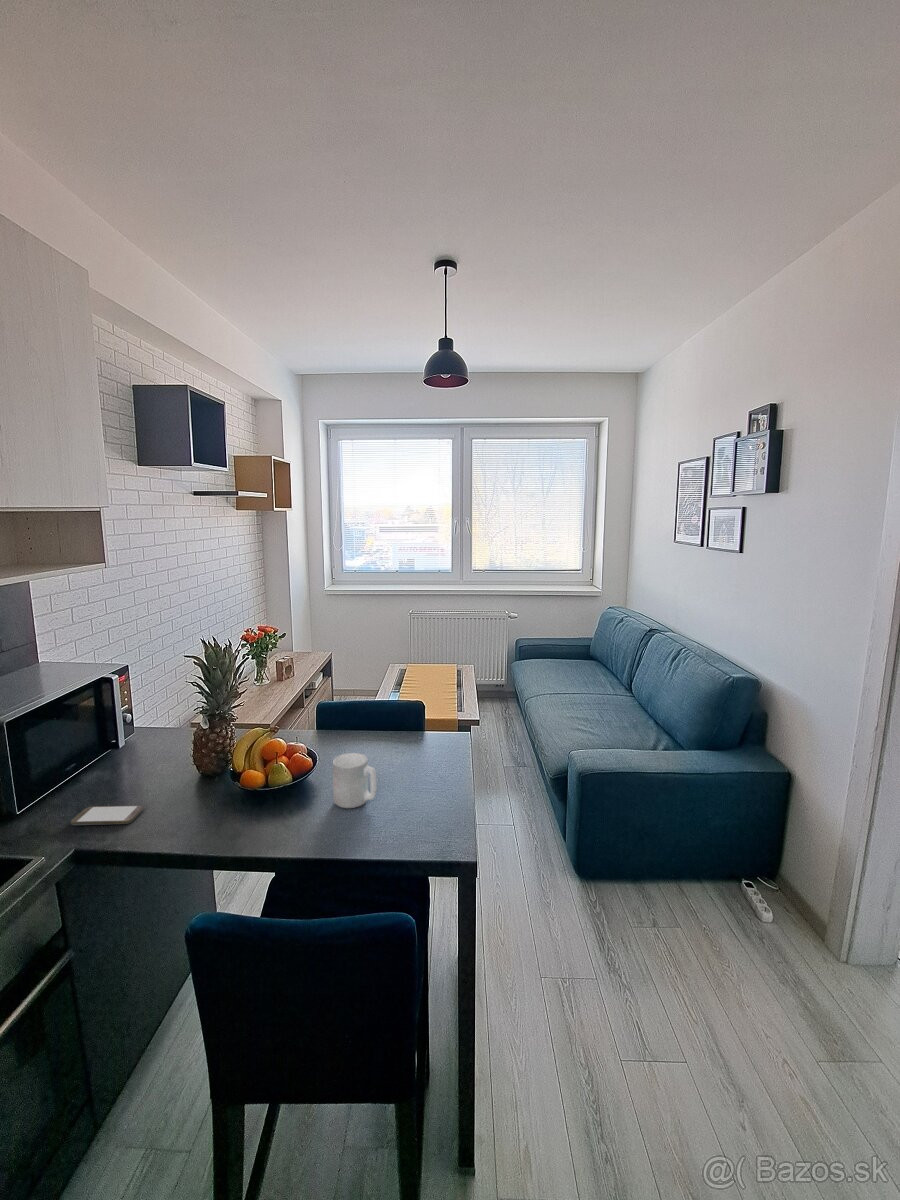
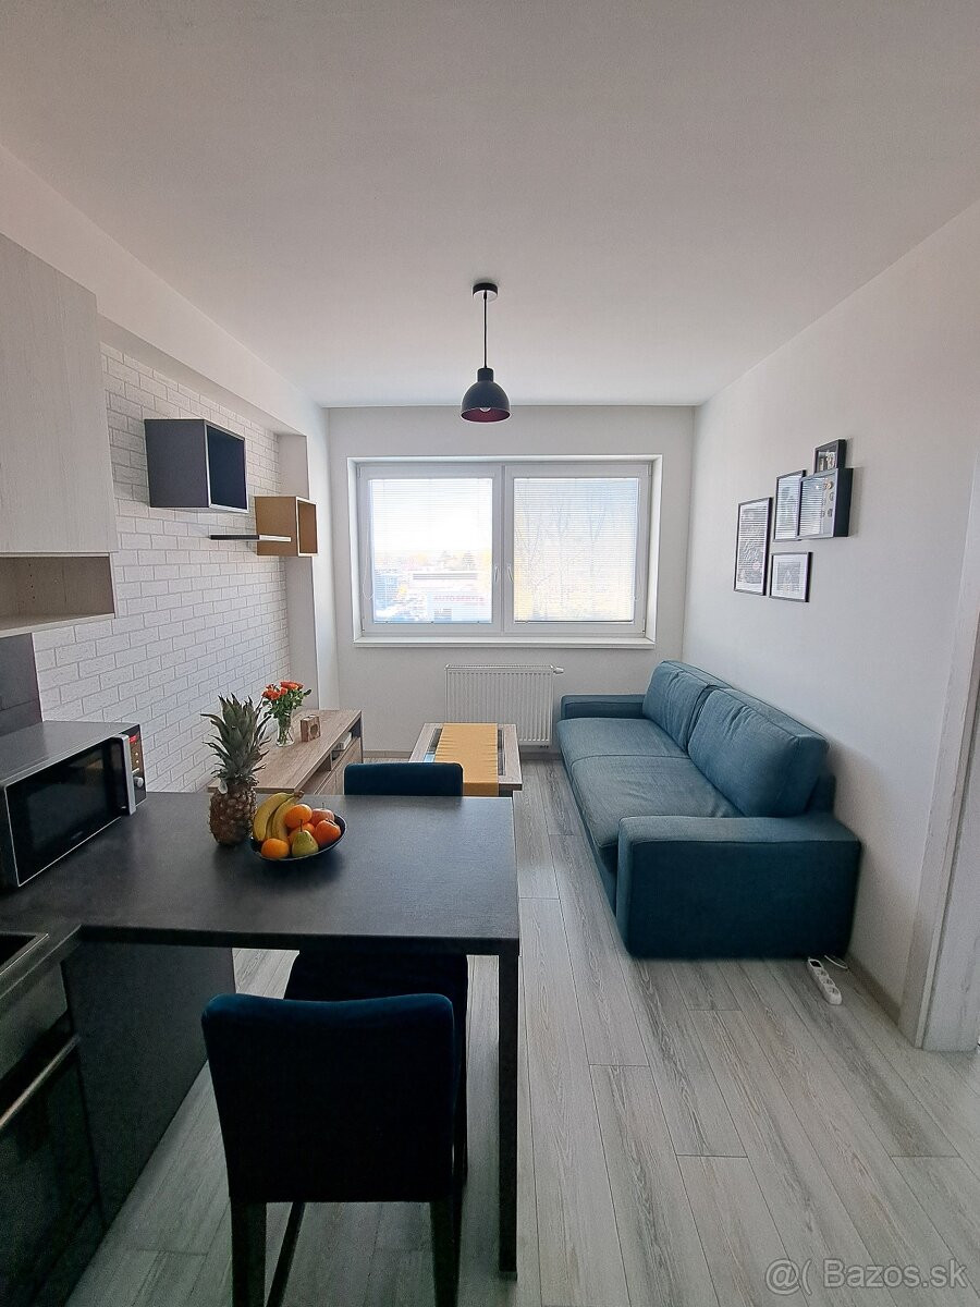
- smartphone (108, 815)
- mug (355, 780)
